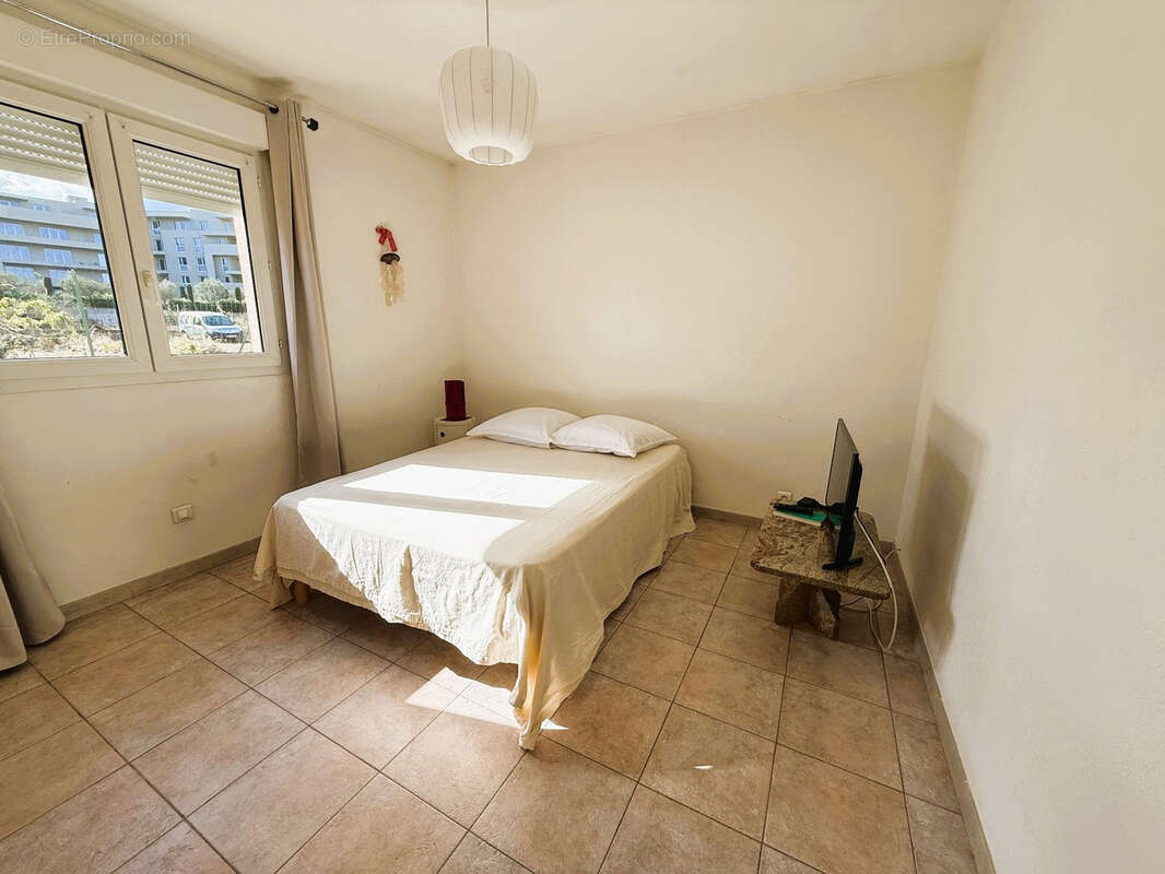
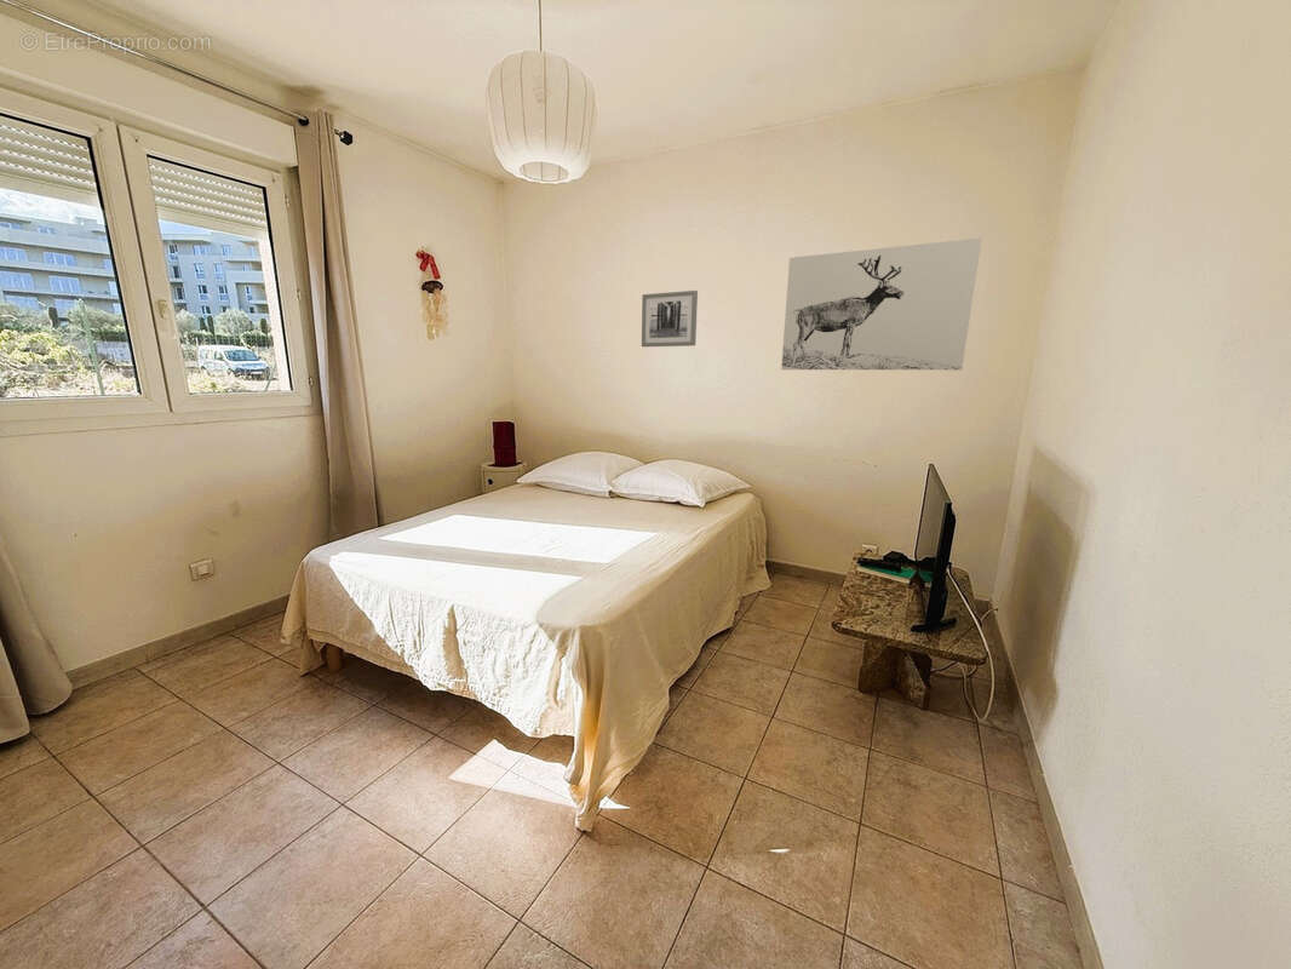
+ wall art (871, 310)
+ wall art (669, 320)
